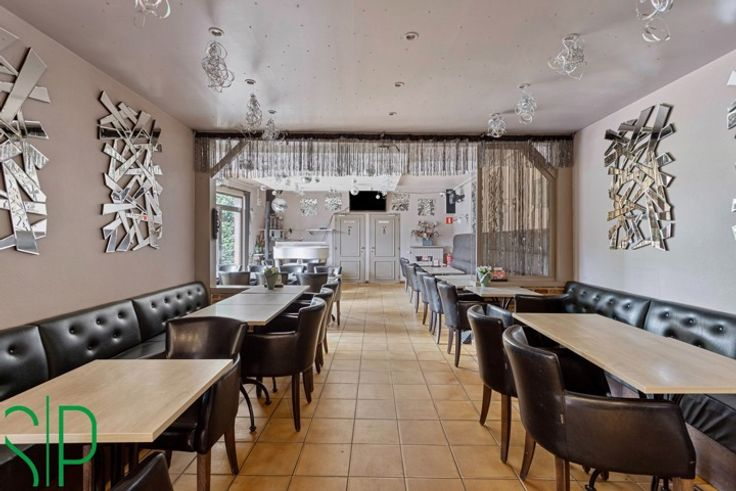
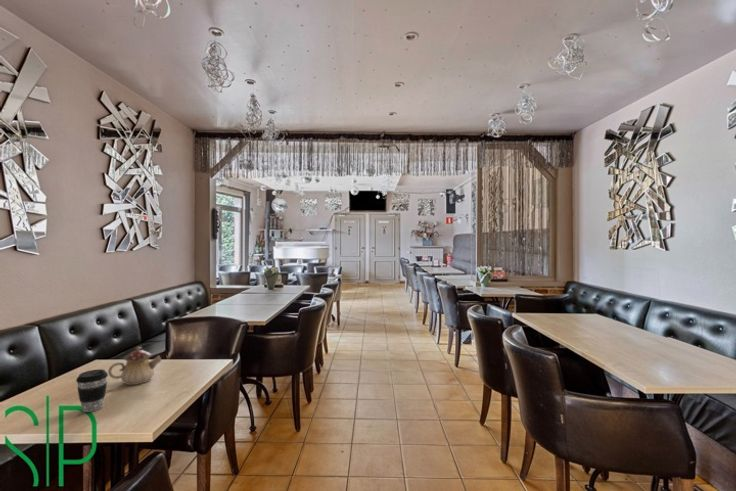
+ teapot (135, 363)
+ coffee cup (92, 390)
